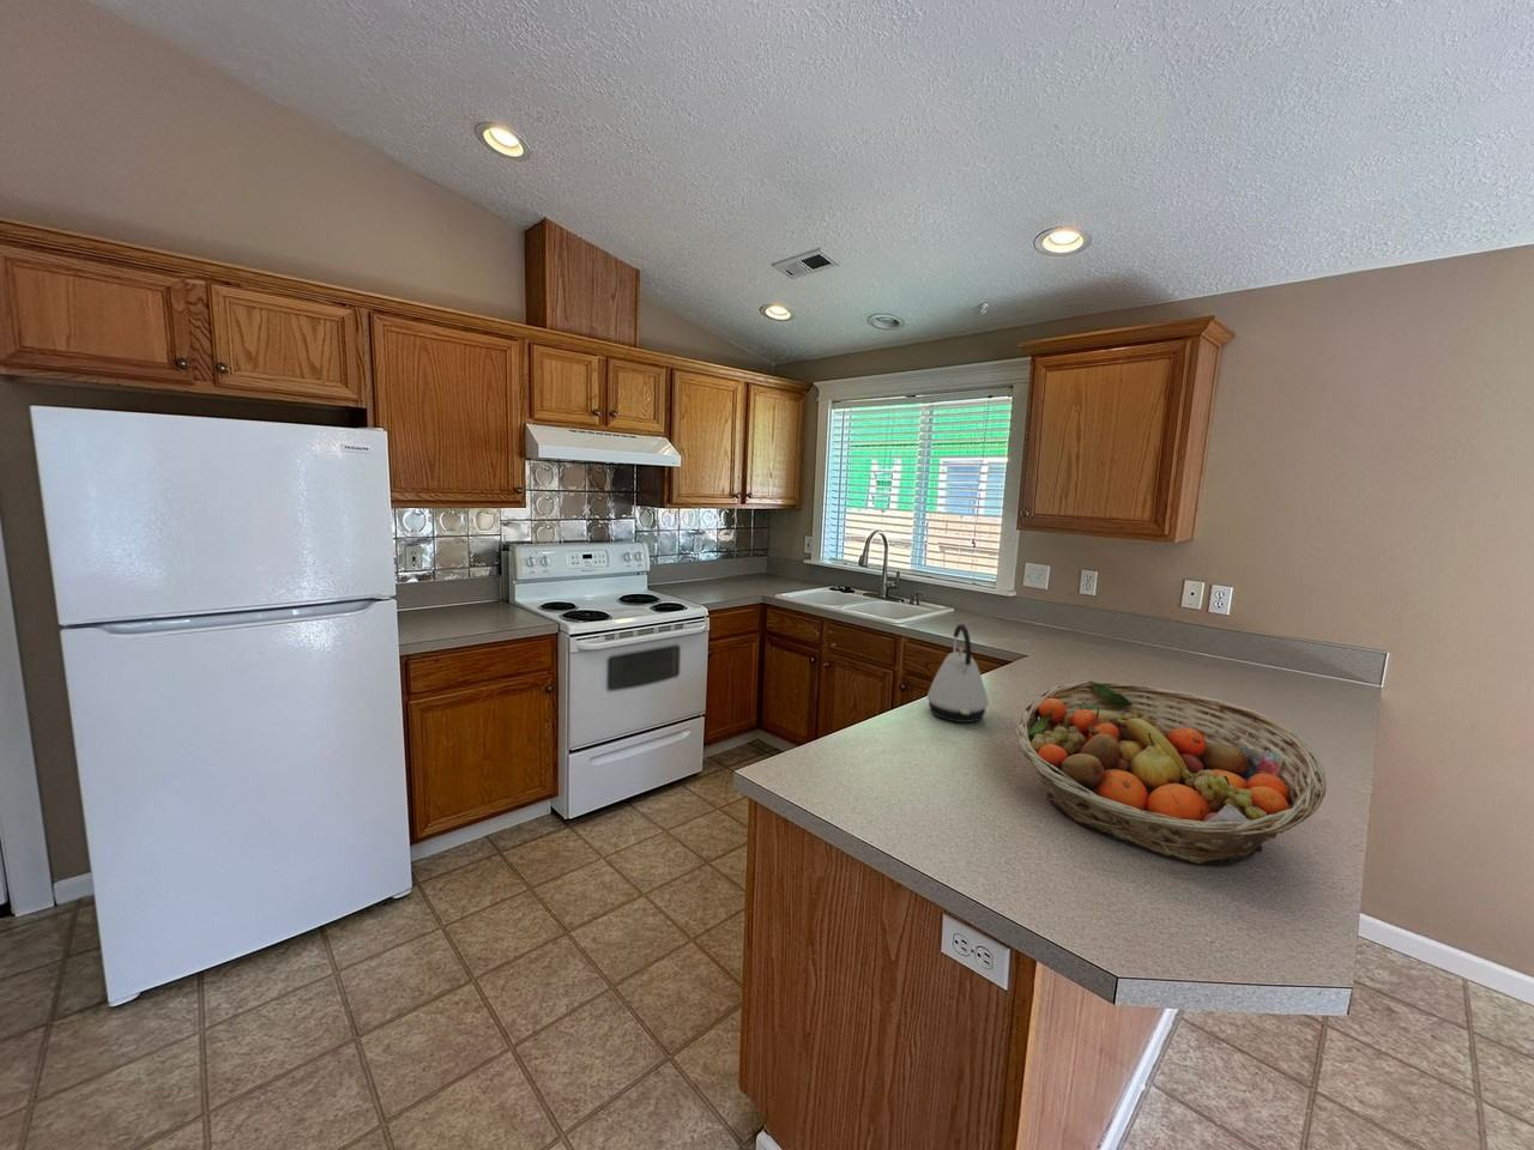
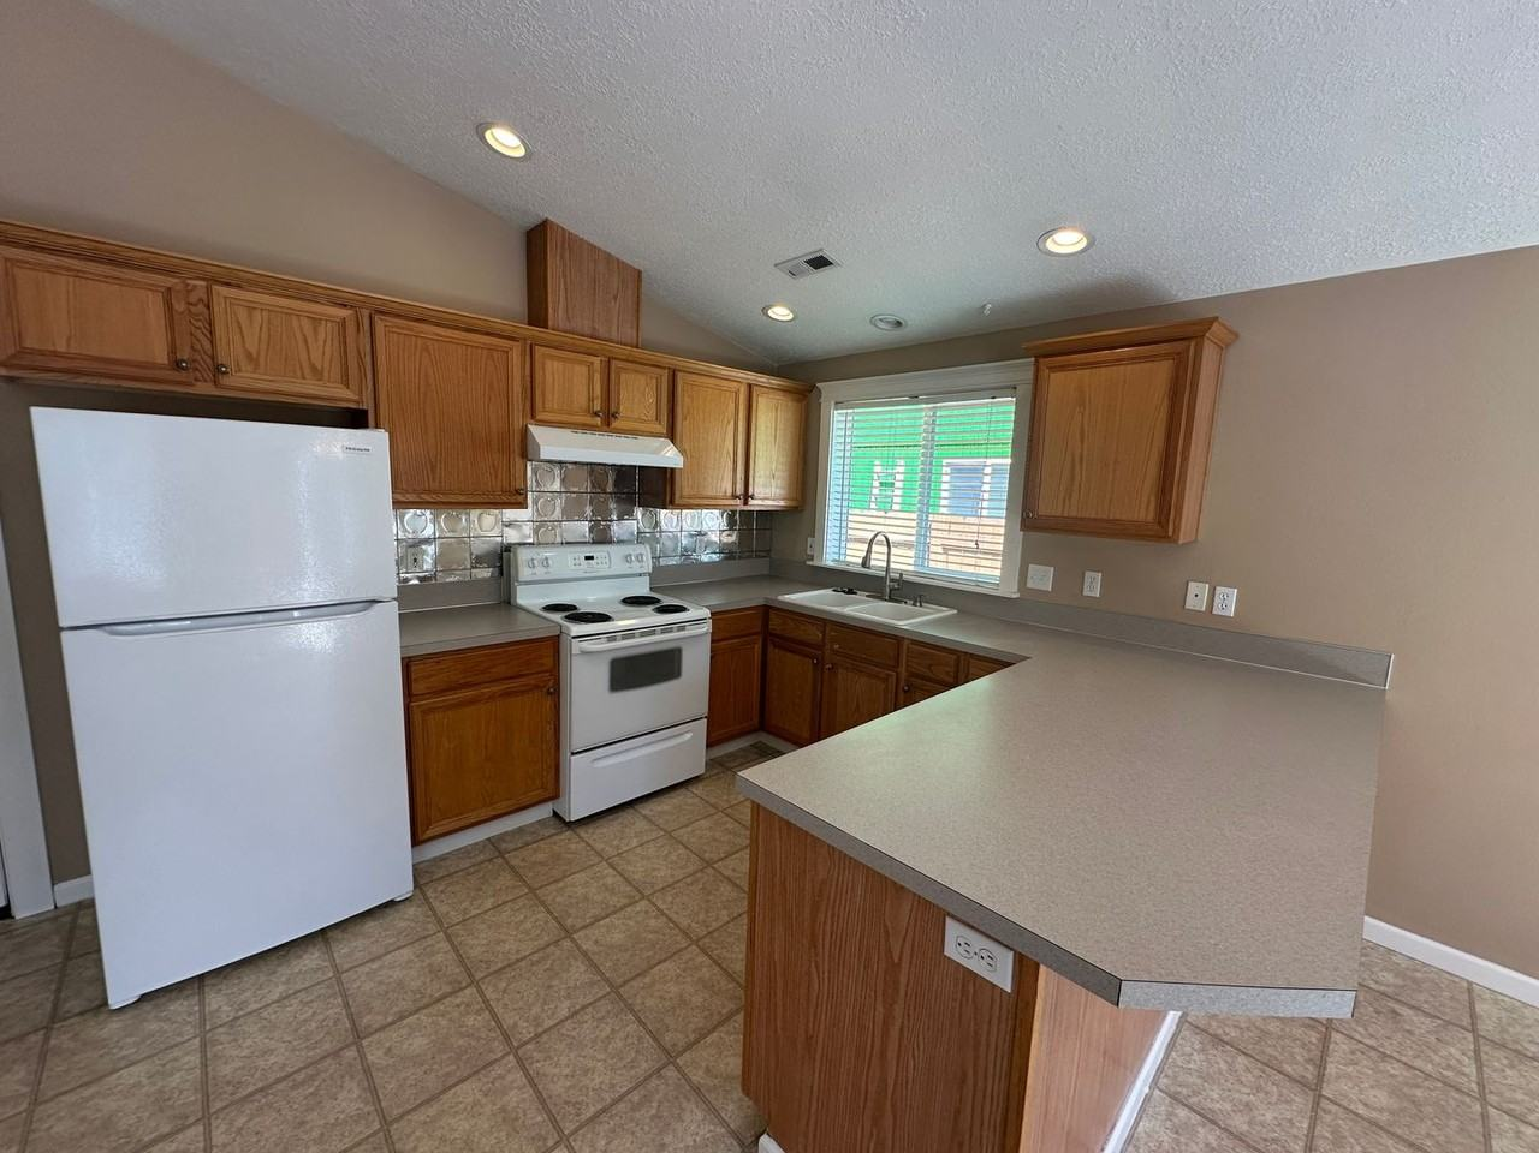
- fruit basket (1150, 762)
- kettle (959, 669)
